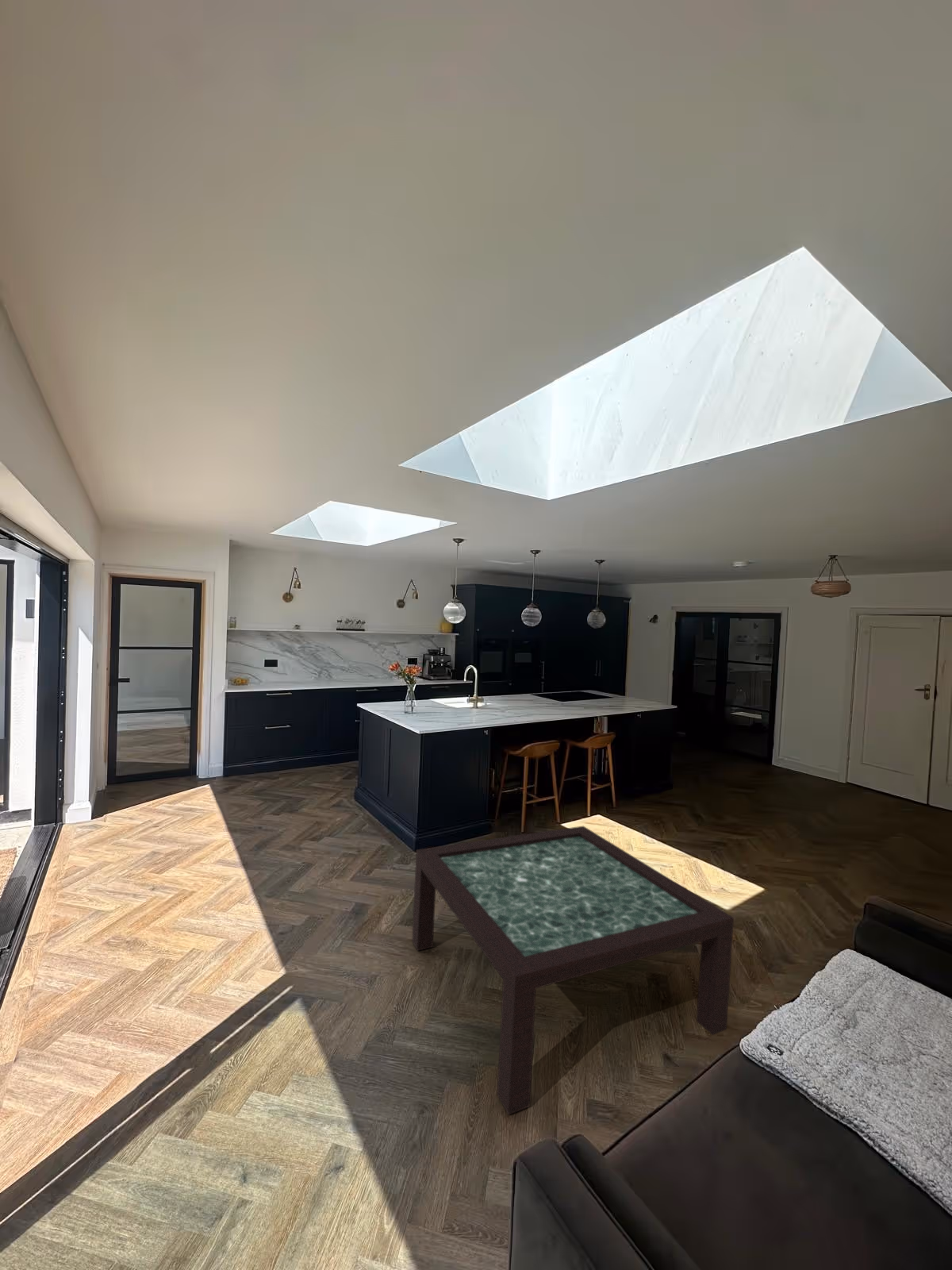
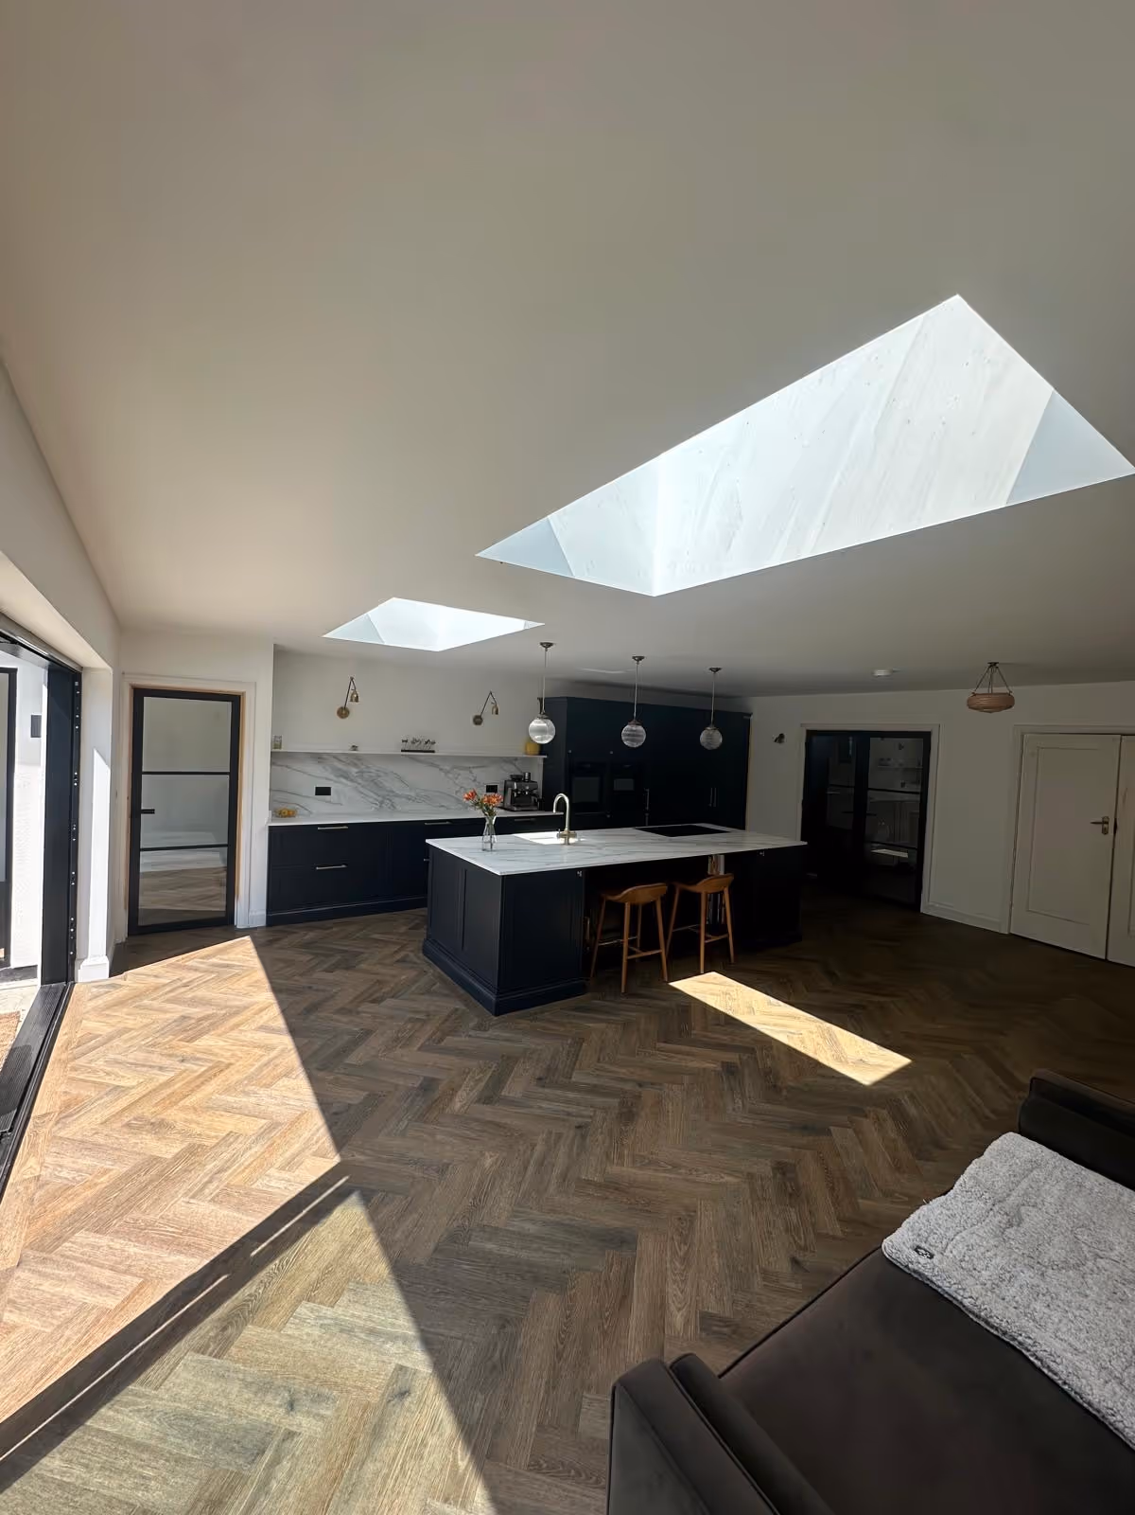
- coffee table (556, 930)
